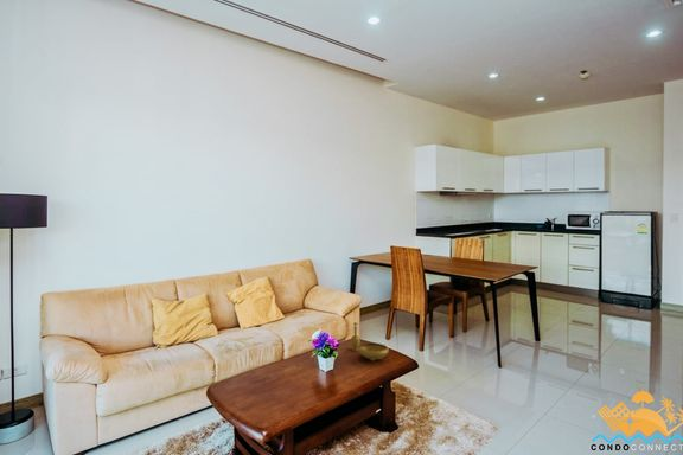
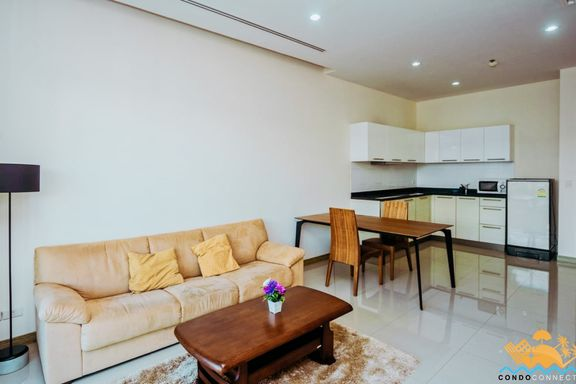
- decorative bowl (366, 344)
